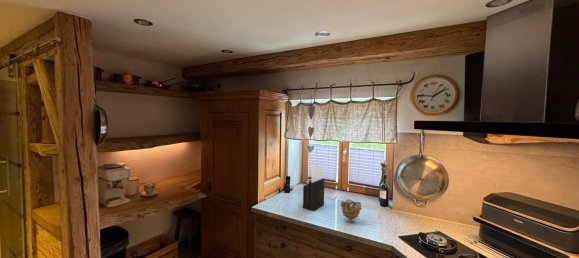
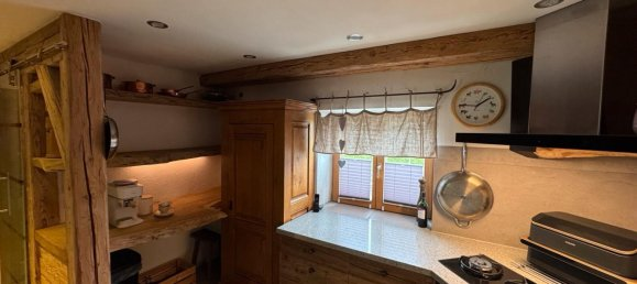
- knife block (312, 186)
- decorative bowl (350, 212)
